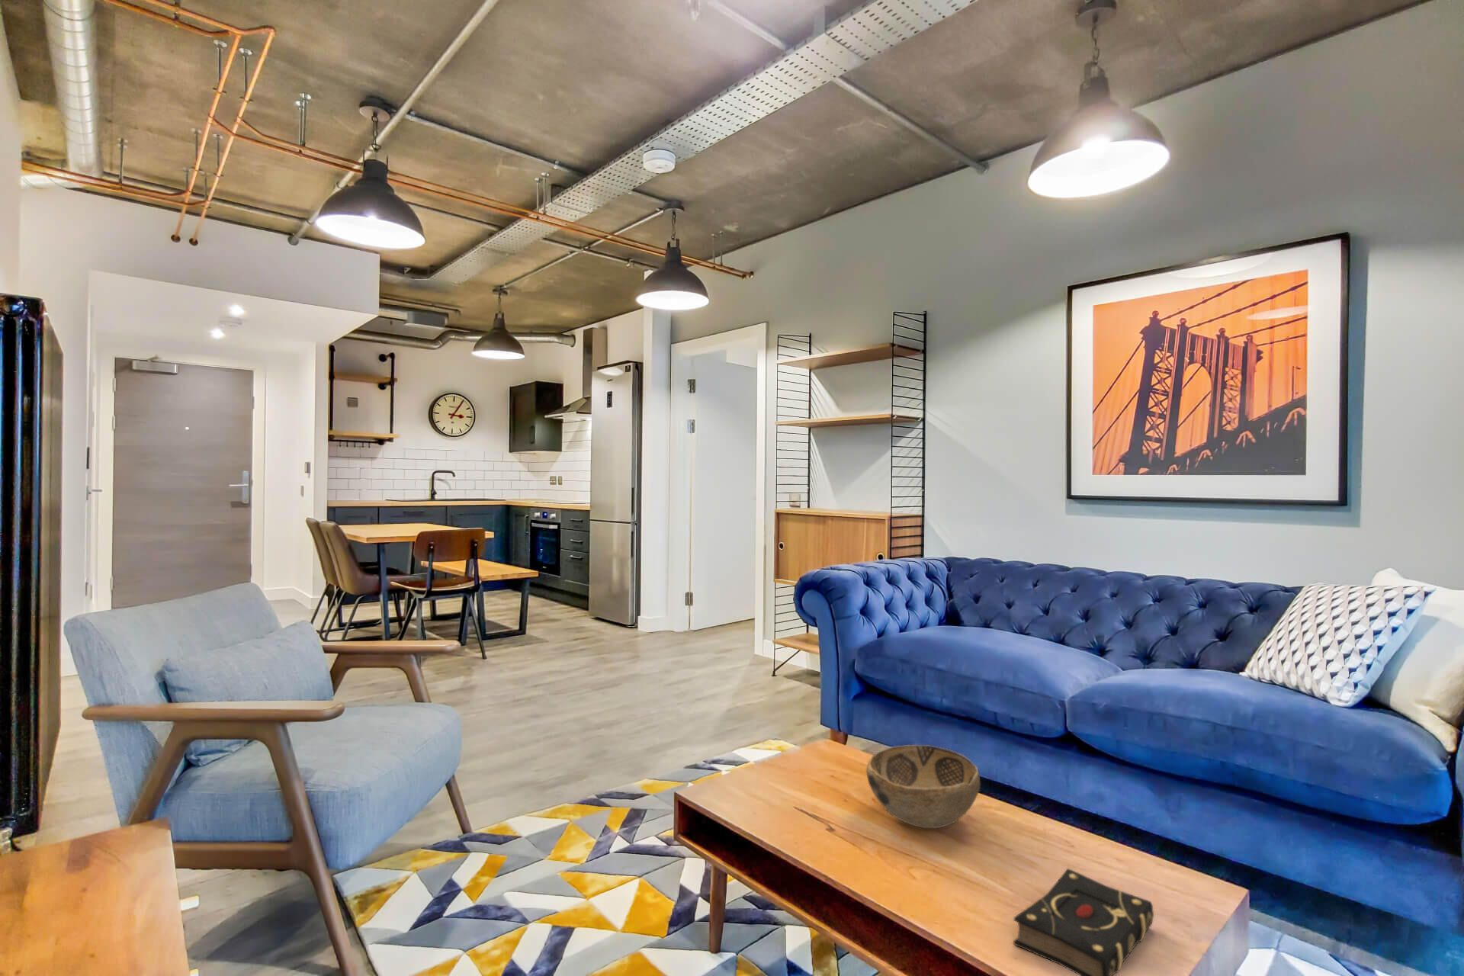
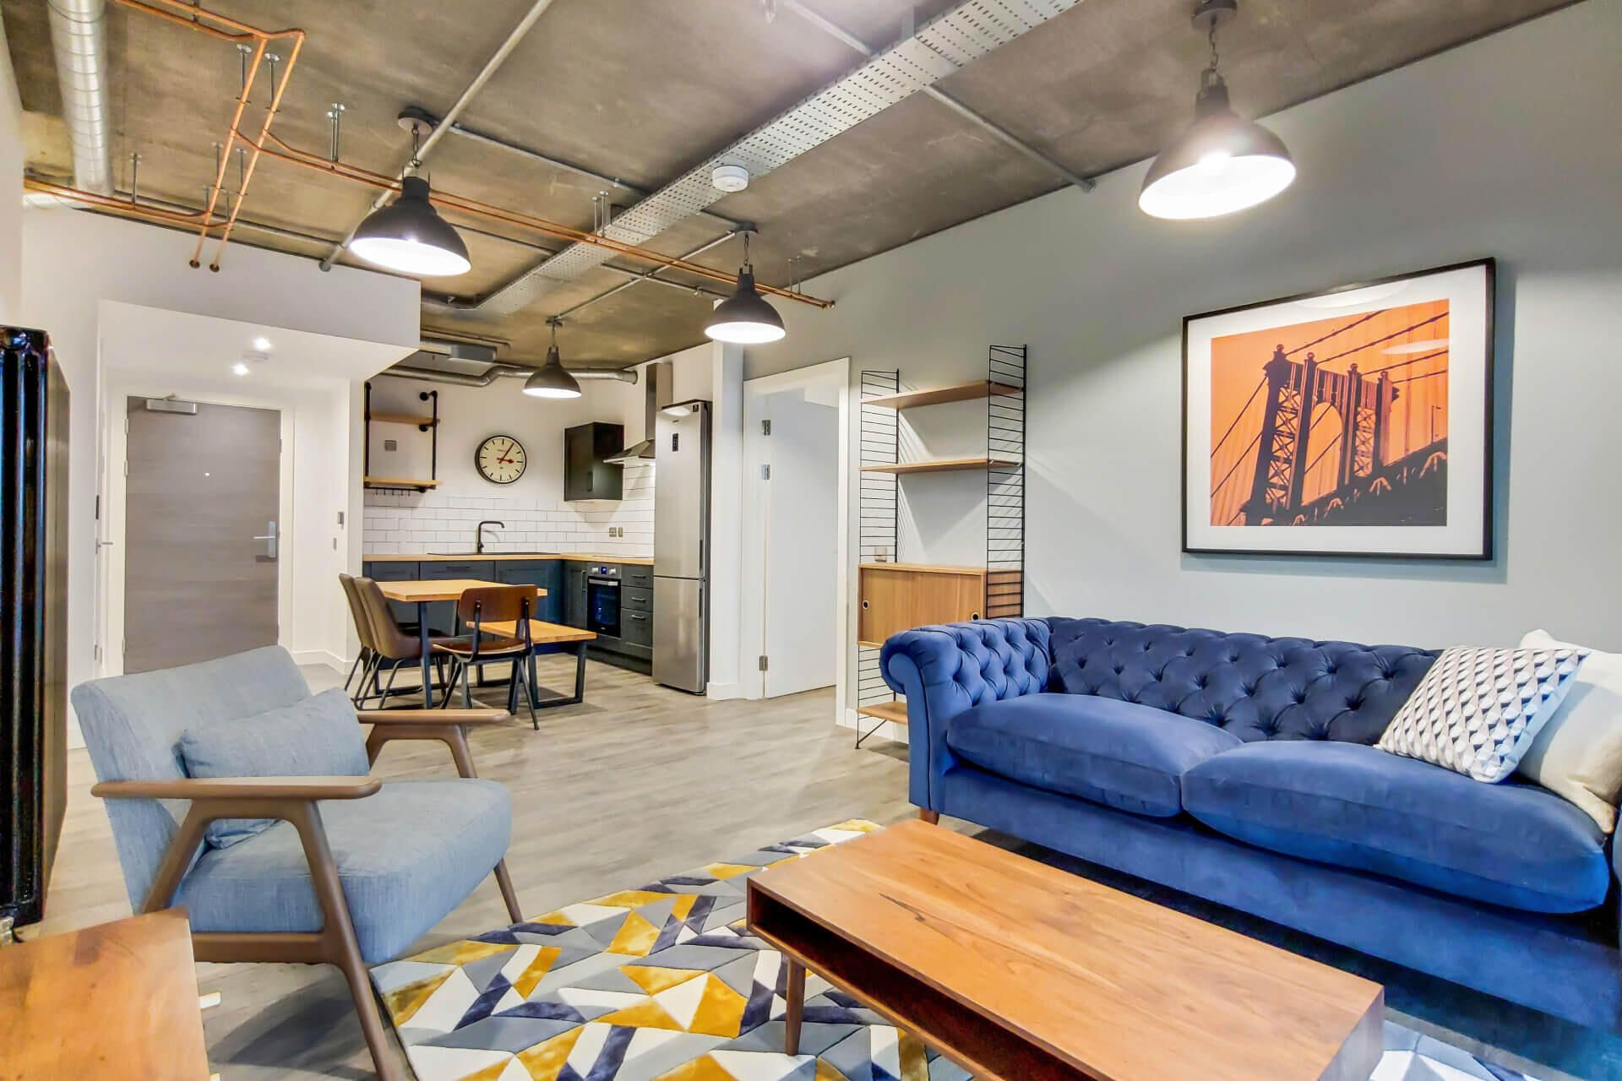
- decorative bowl (922, 791)
- book (1088, 919)
